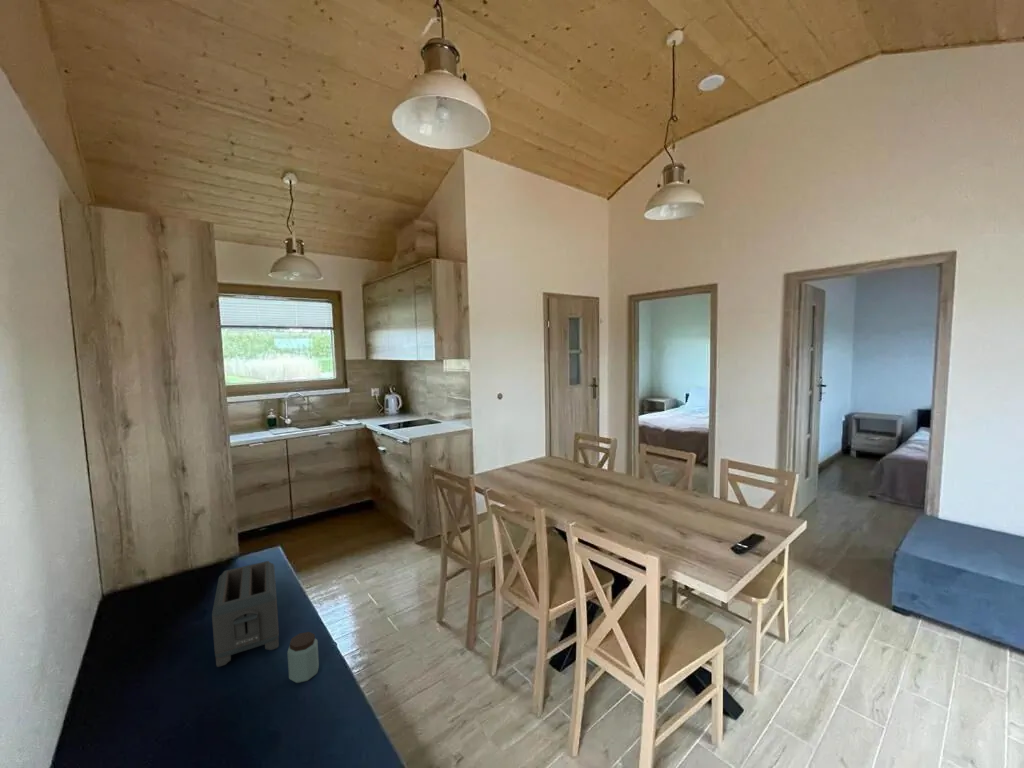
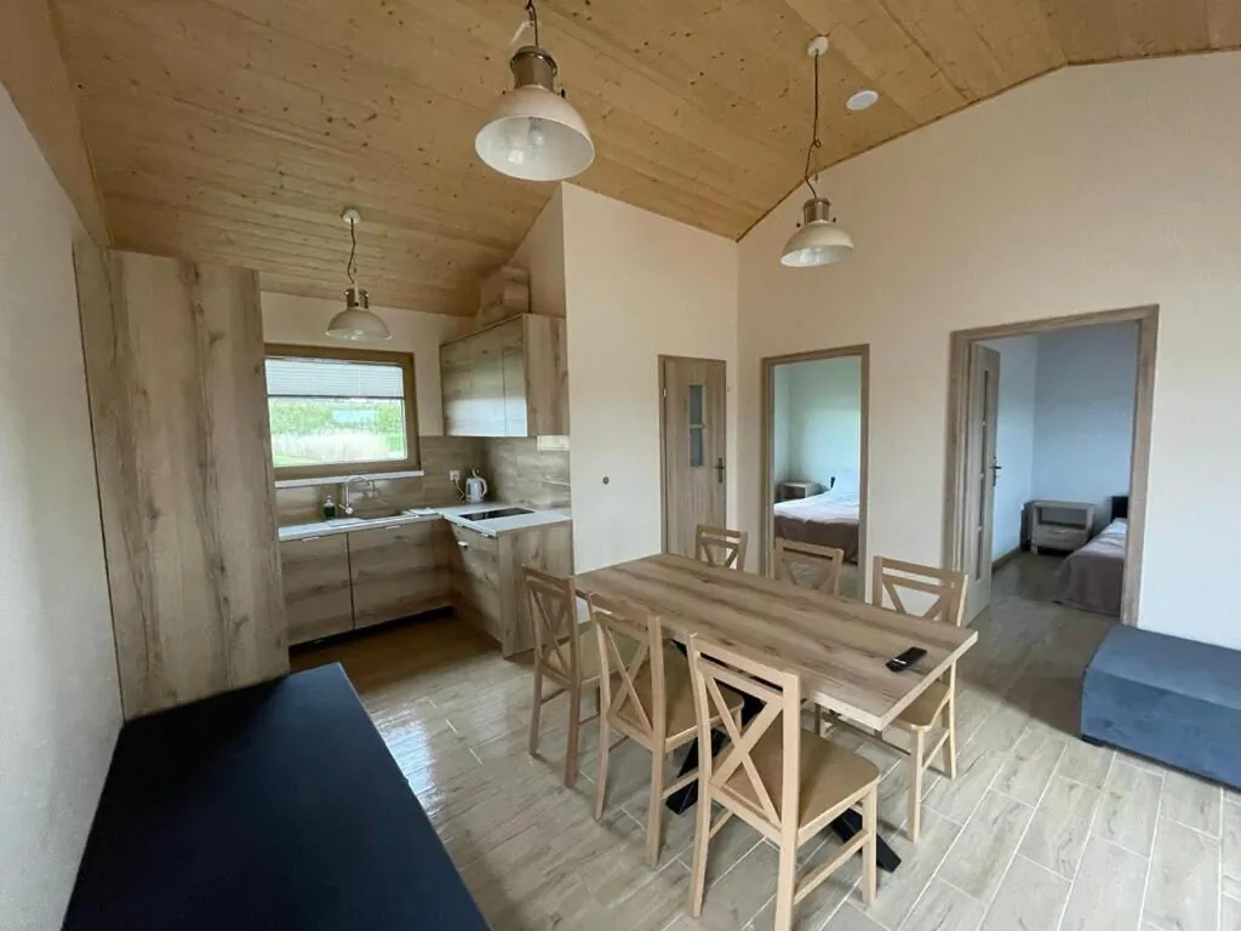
- peanut butter (303, 656)
- toaster (247, 610)
